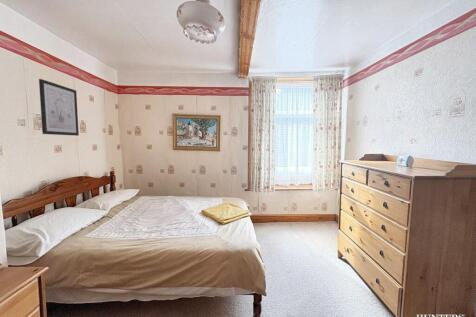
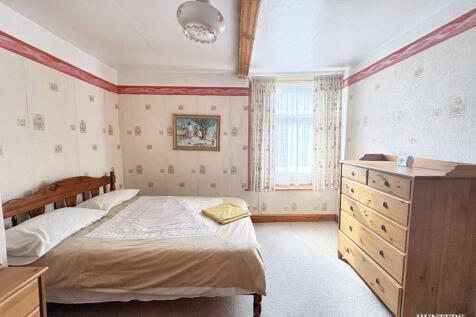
- wall art (60, 110)
